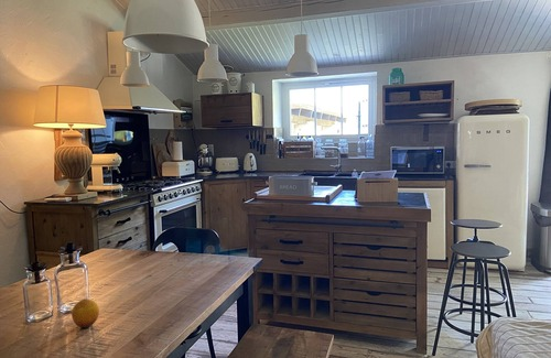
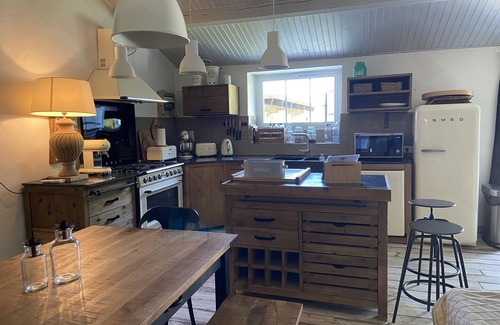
- fruit (85, 312)
